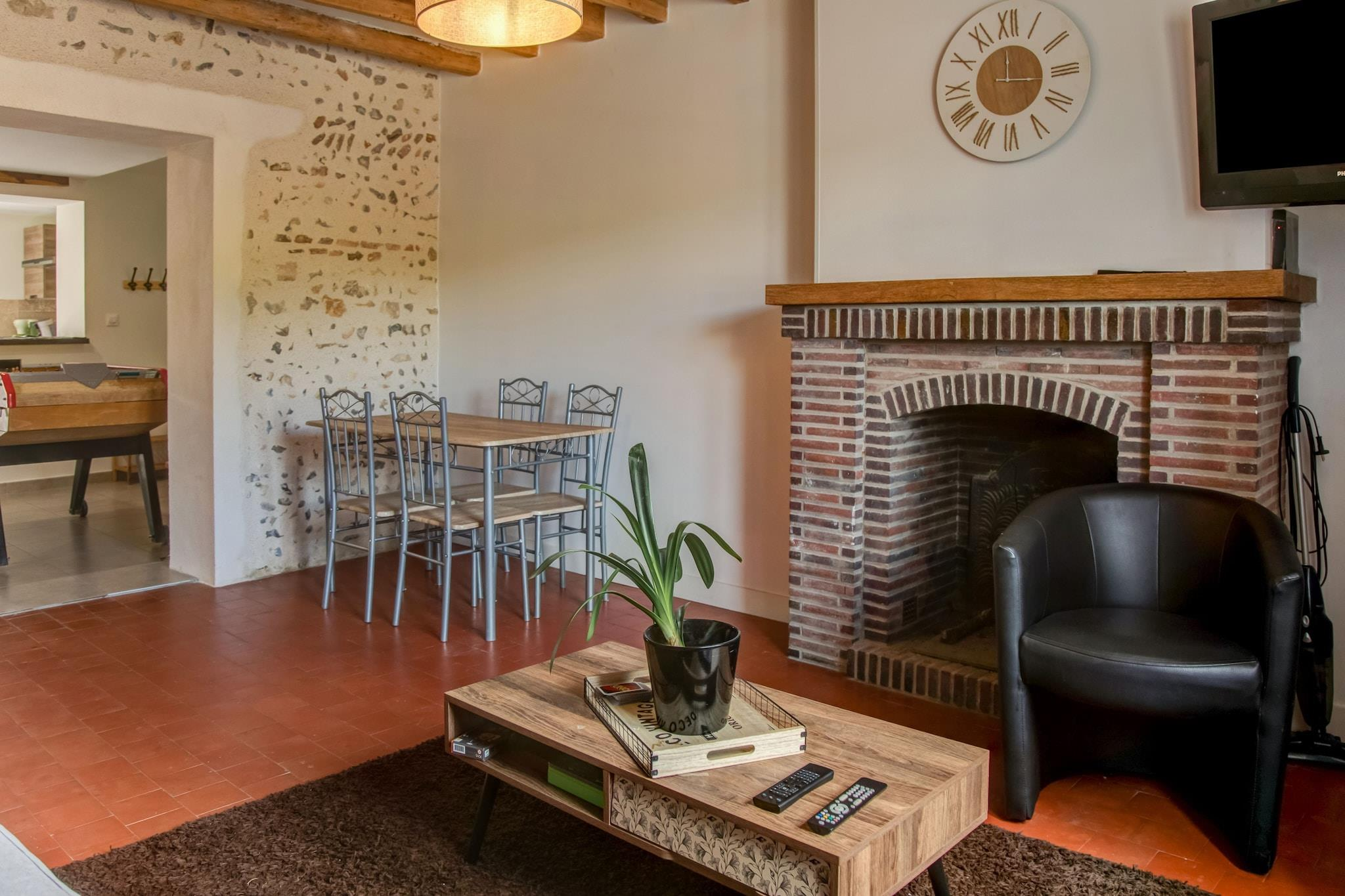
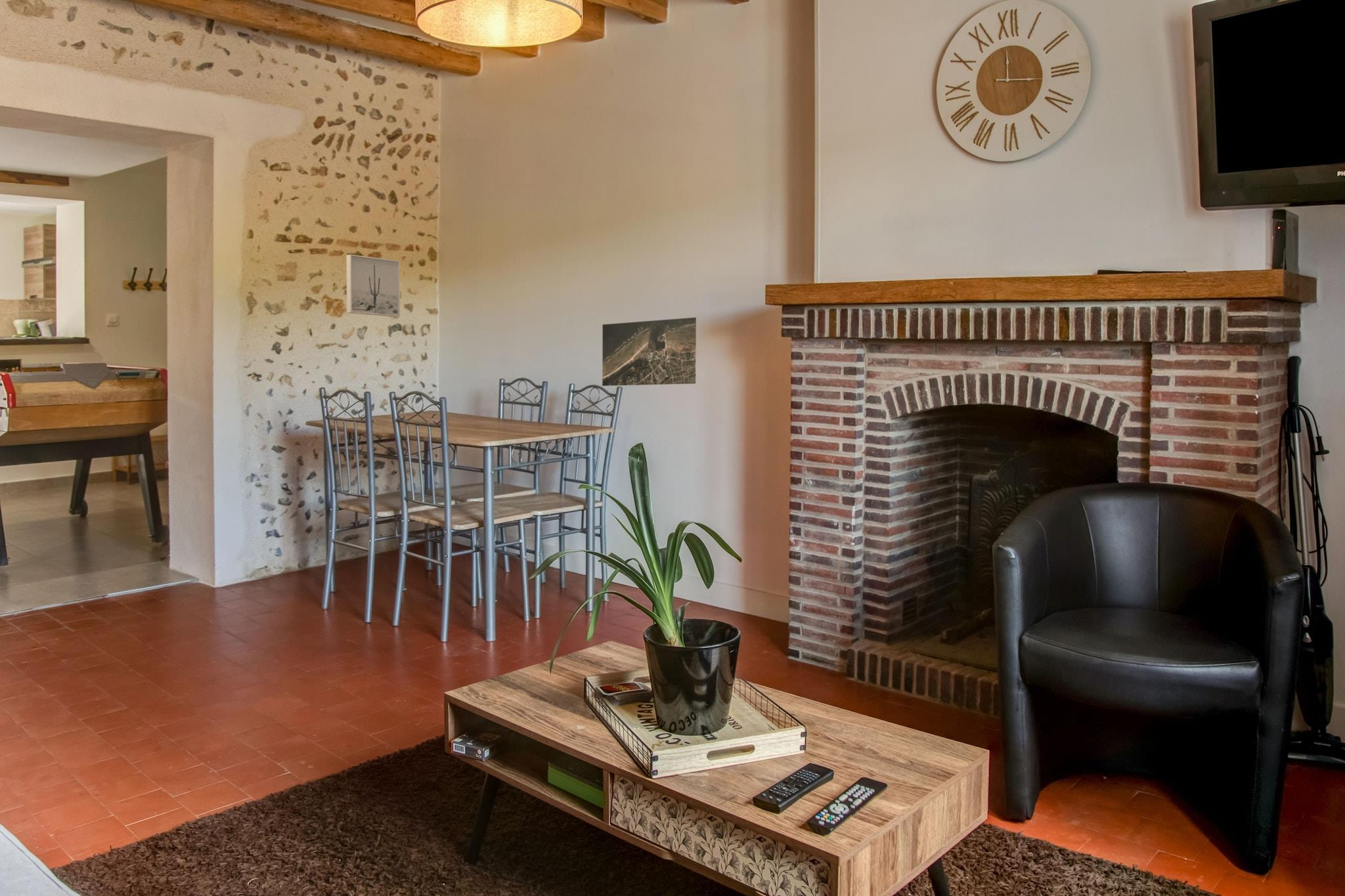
+ terrain map (647, 352)
+ wall art (373, 286)
